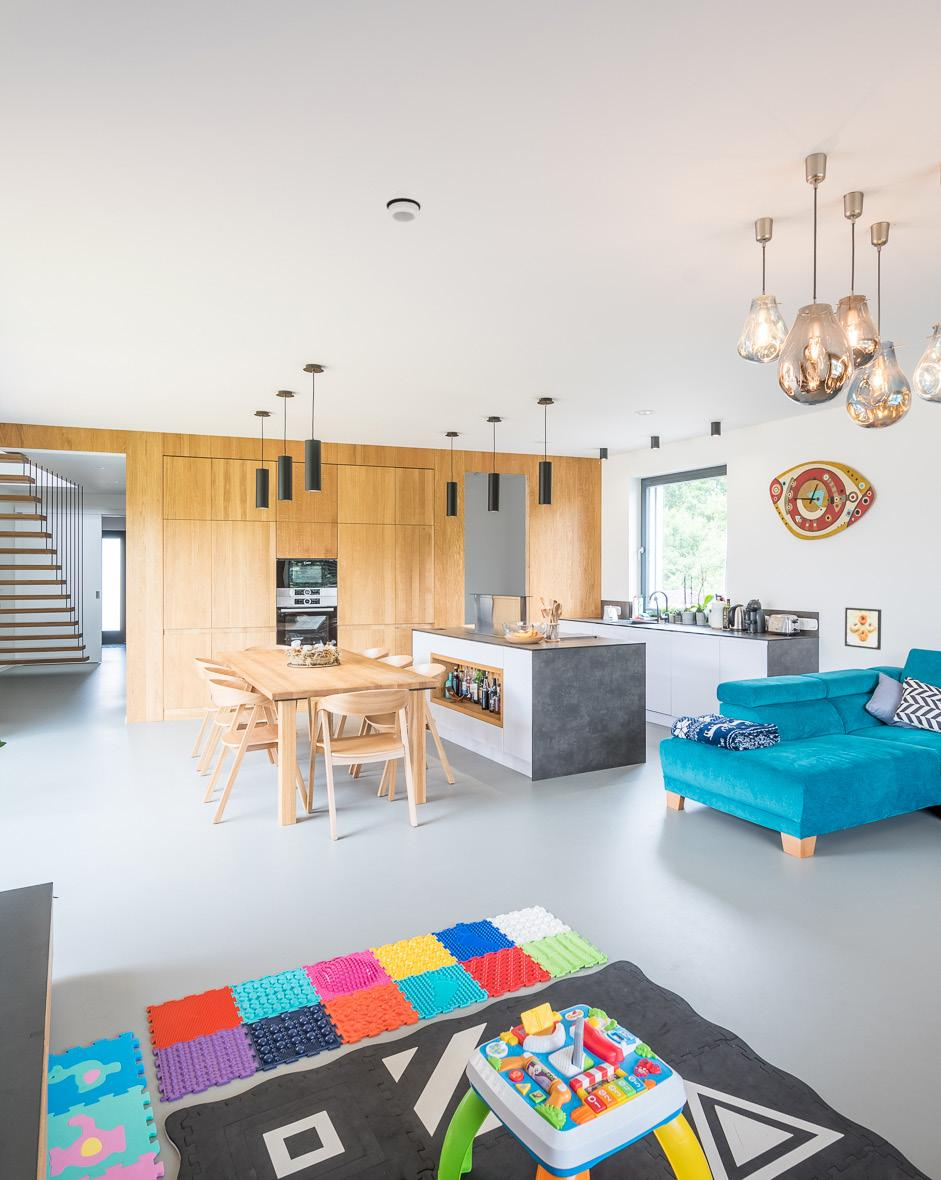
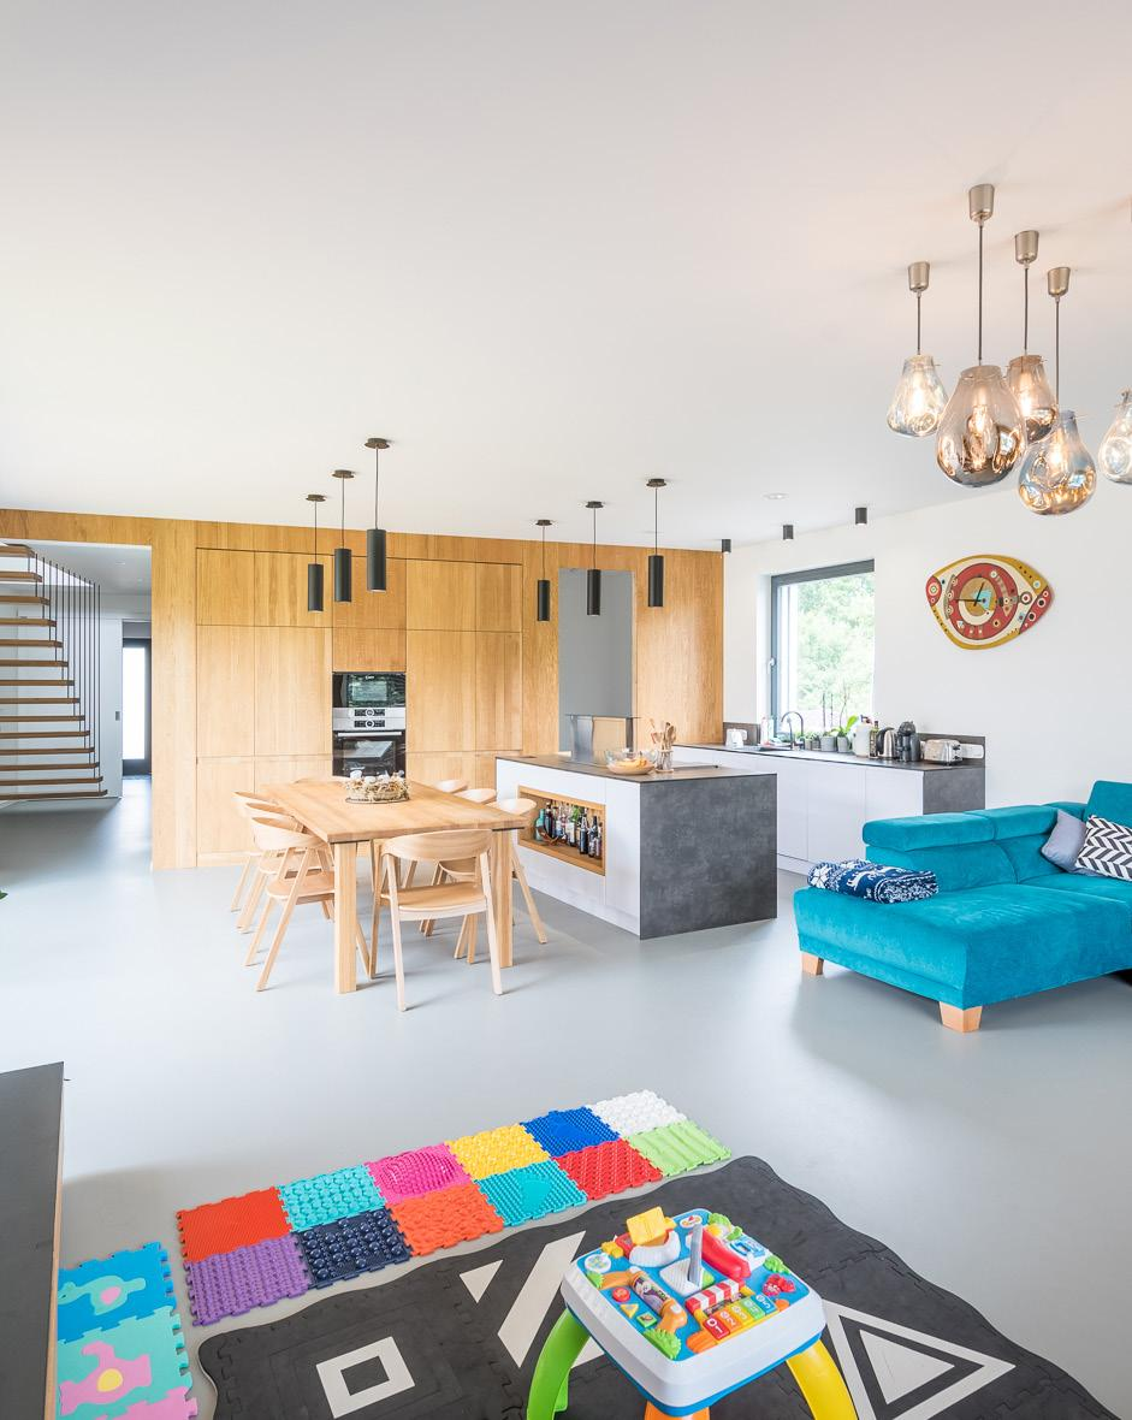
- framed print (862, 628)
- smoke detector (403, 206)
